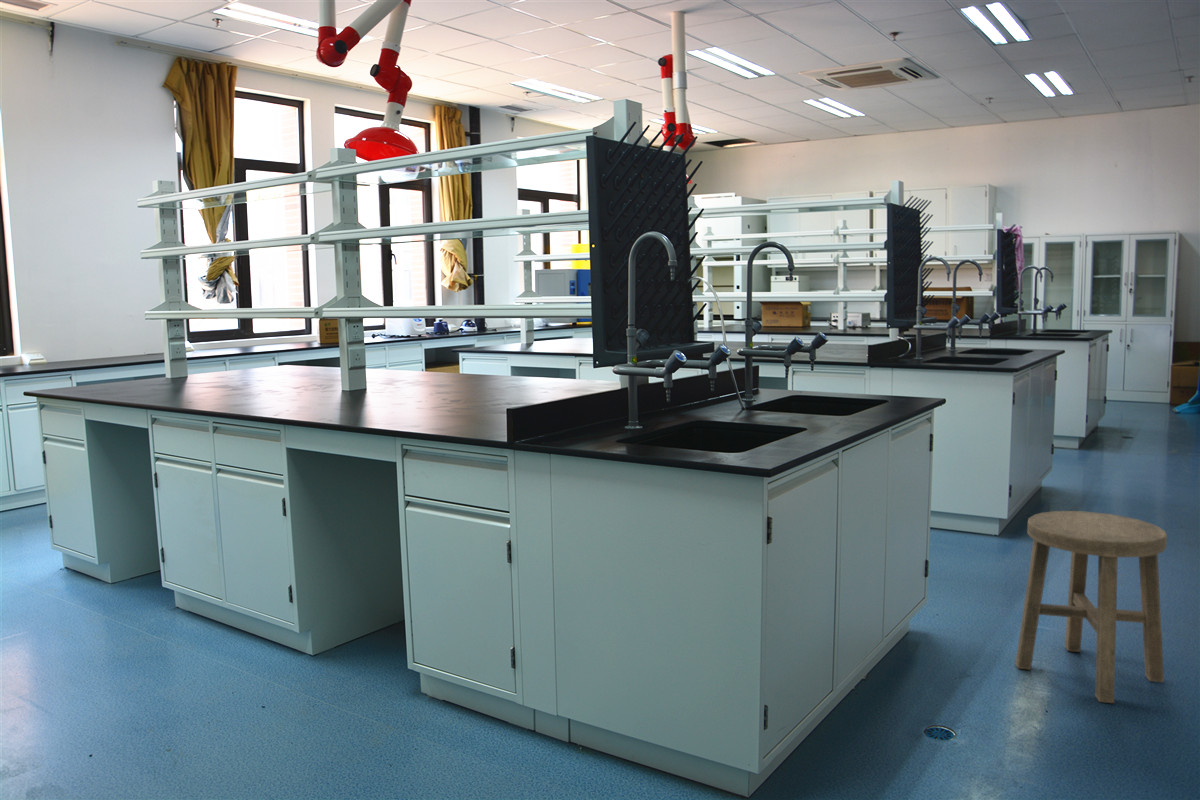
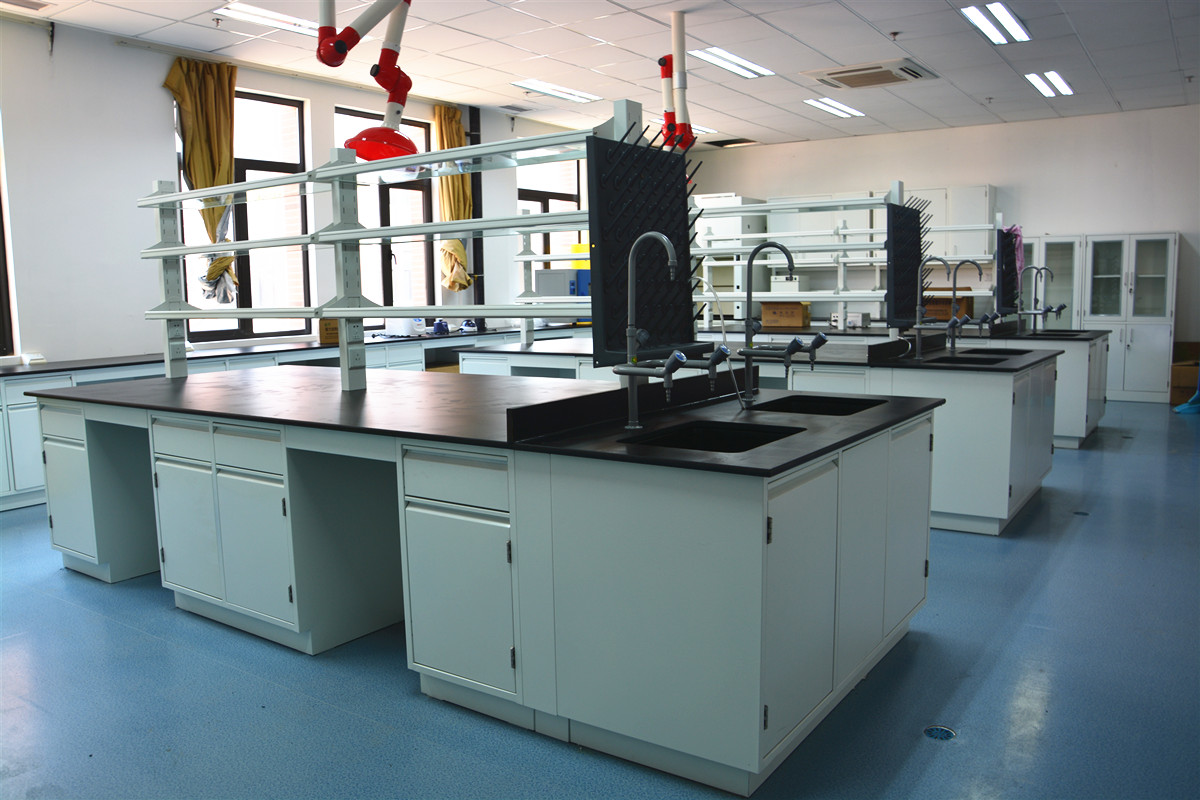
- stool (1089, 600)
